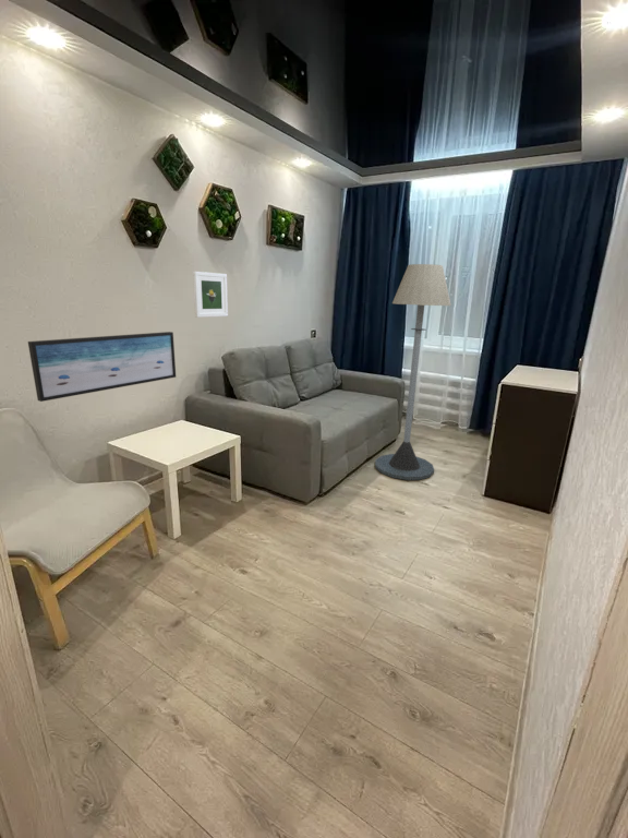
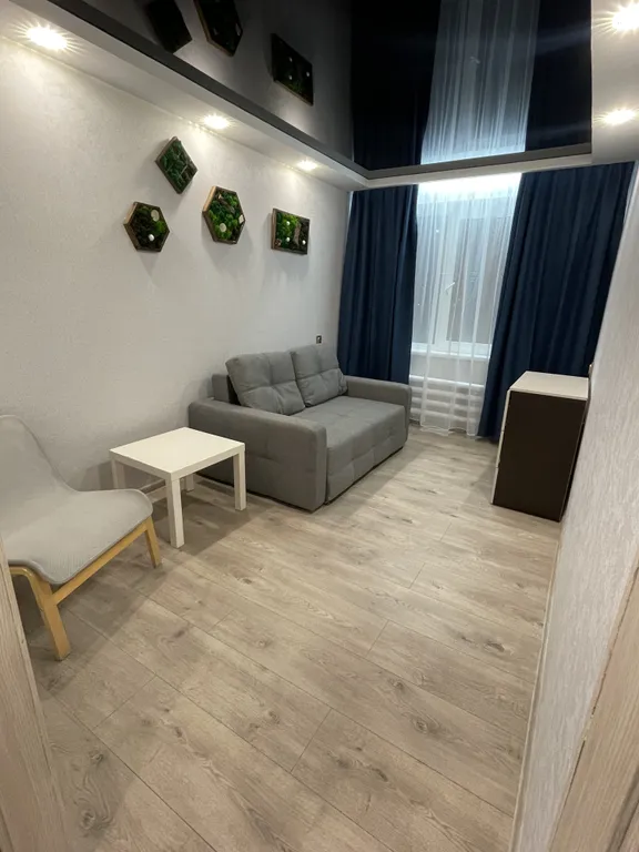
- floor lamp (413, 373)
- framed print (210, 295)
- wall art (113, 361)
